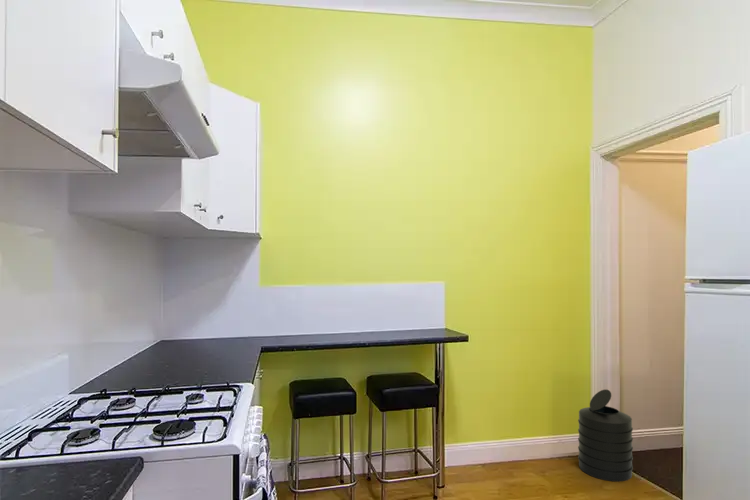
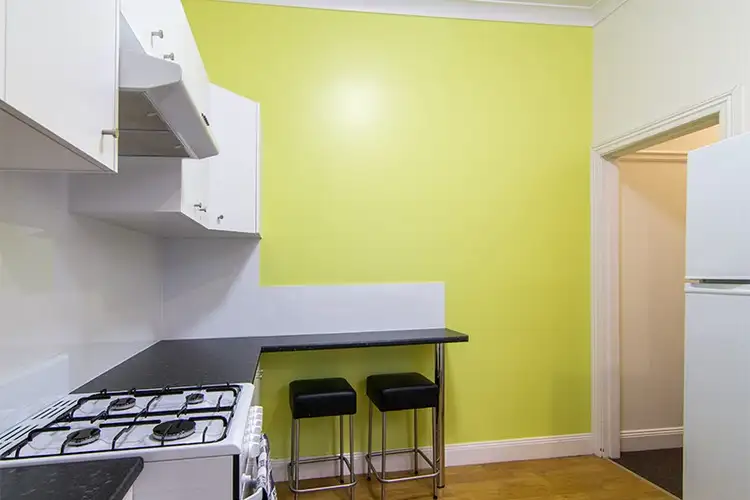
- trash can (604, 429)
